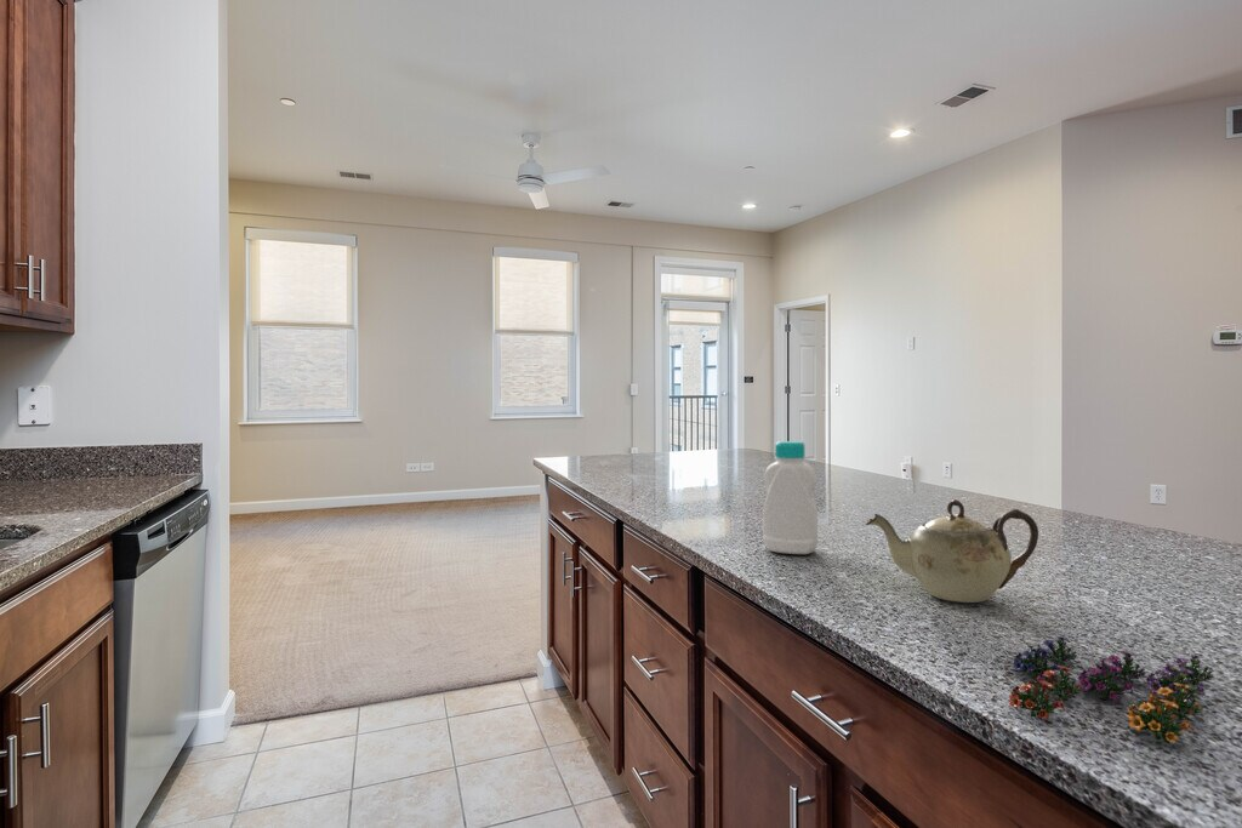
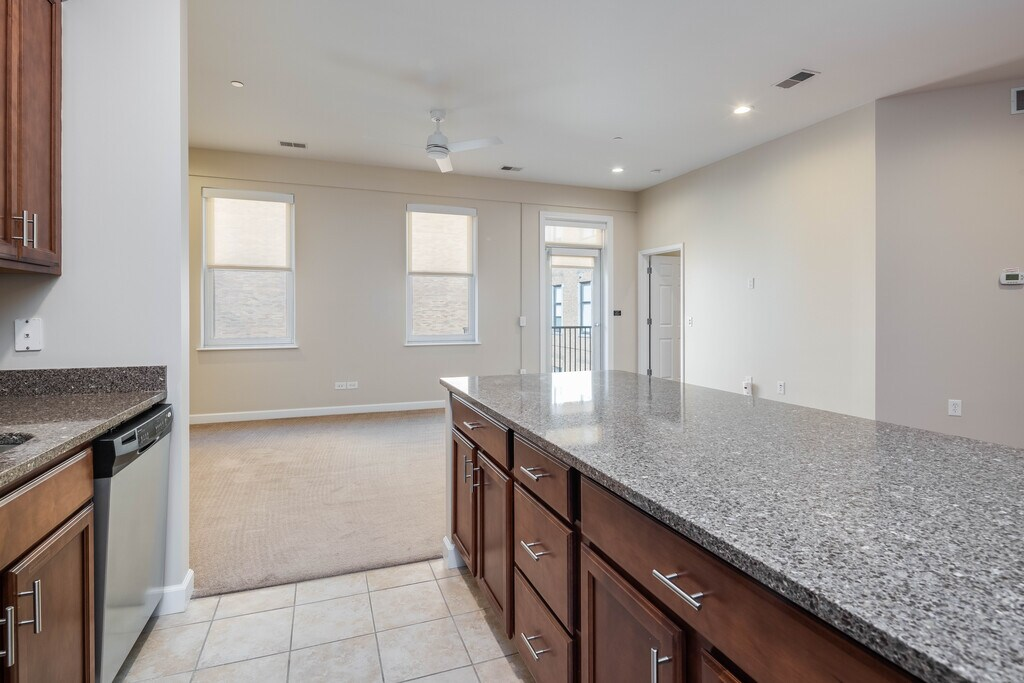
- teapot (947, 547)
- flower (1116, 683)
- bottle (790, 496)
